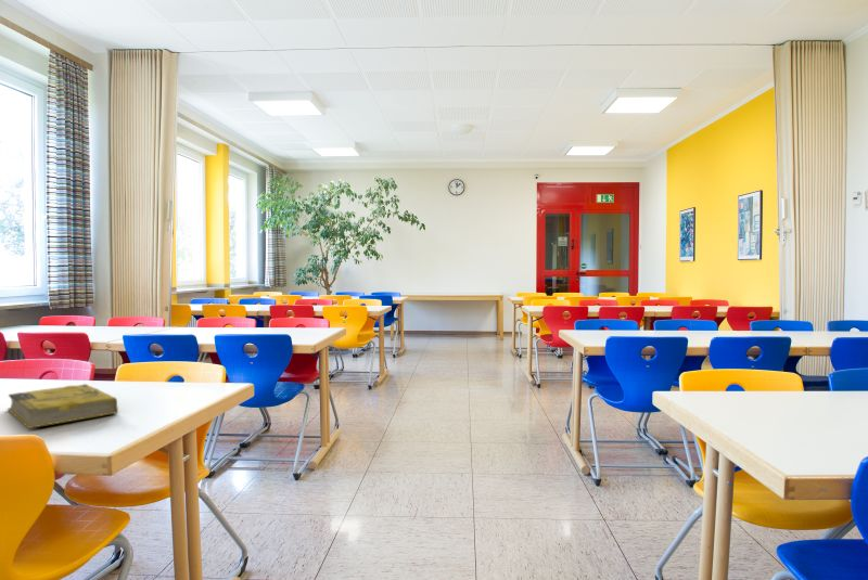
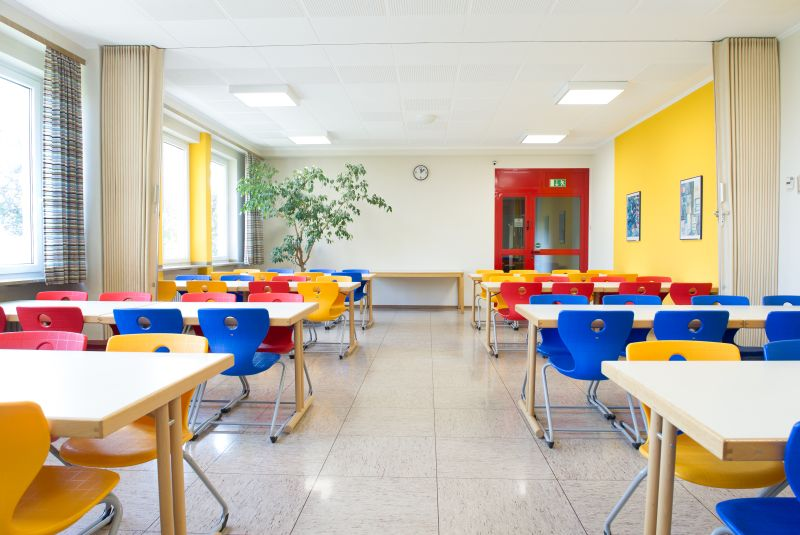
- book (62, 402)
